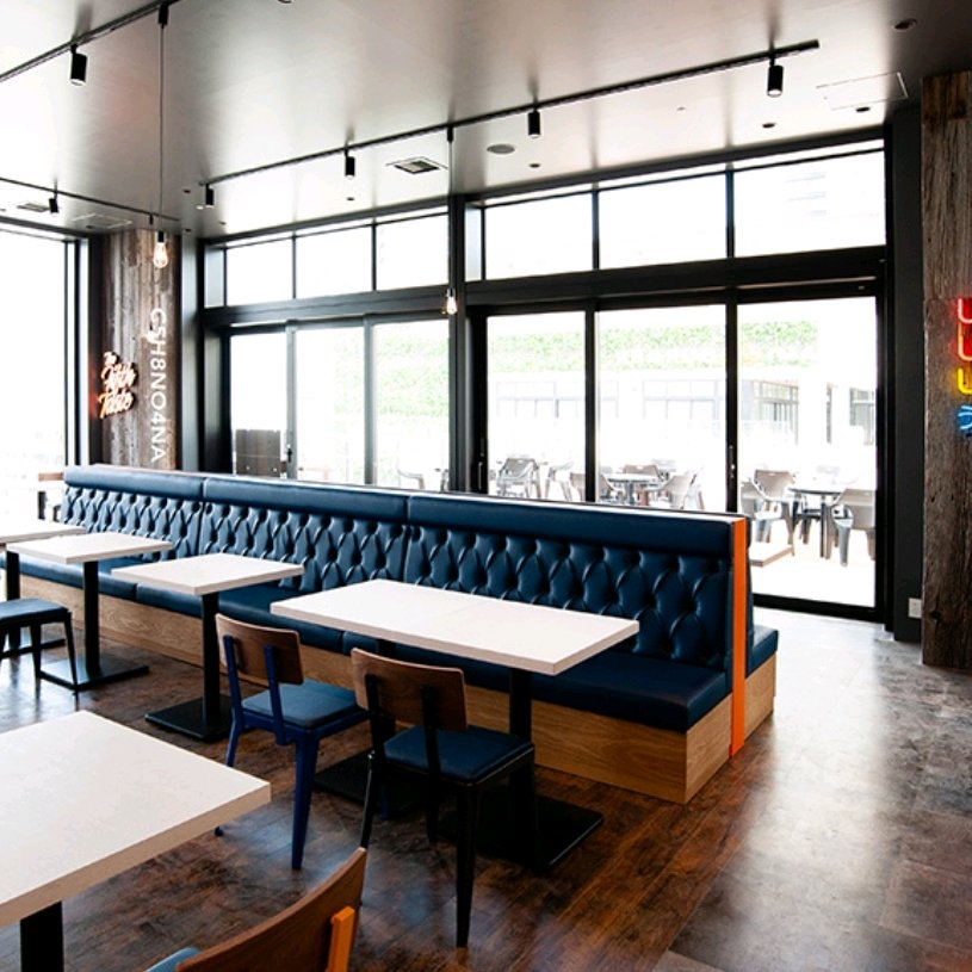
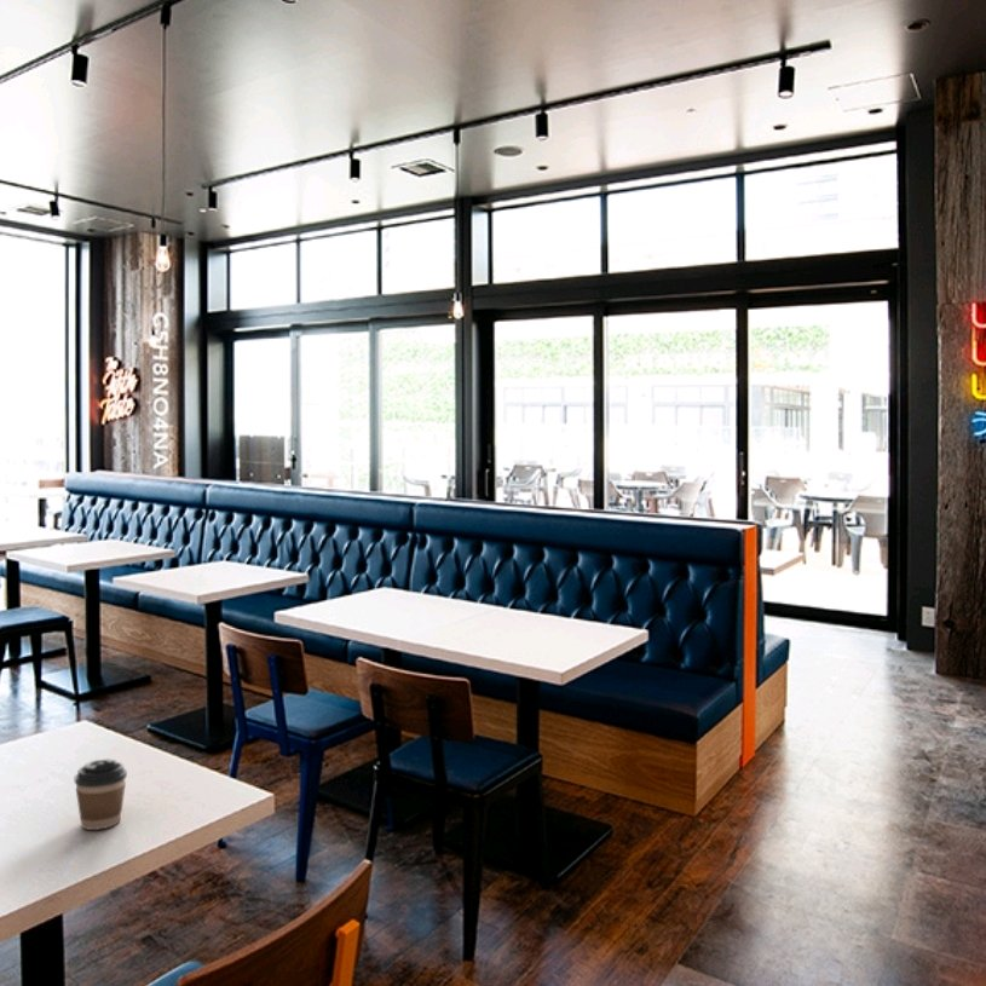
+ coffee cup (100, 790)
